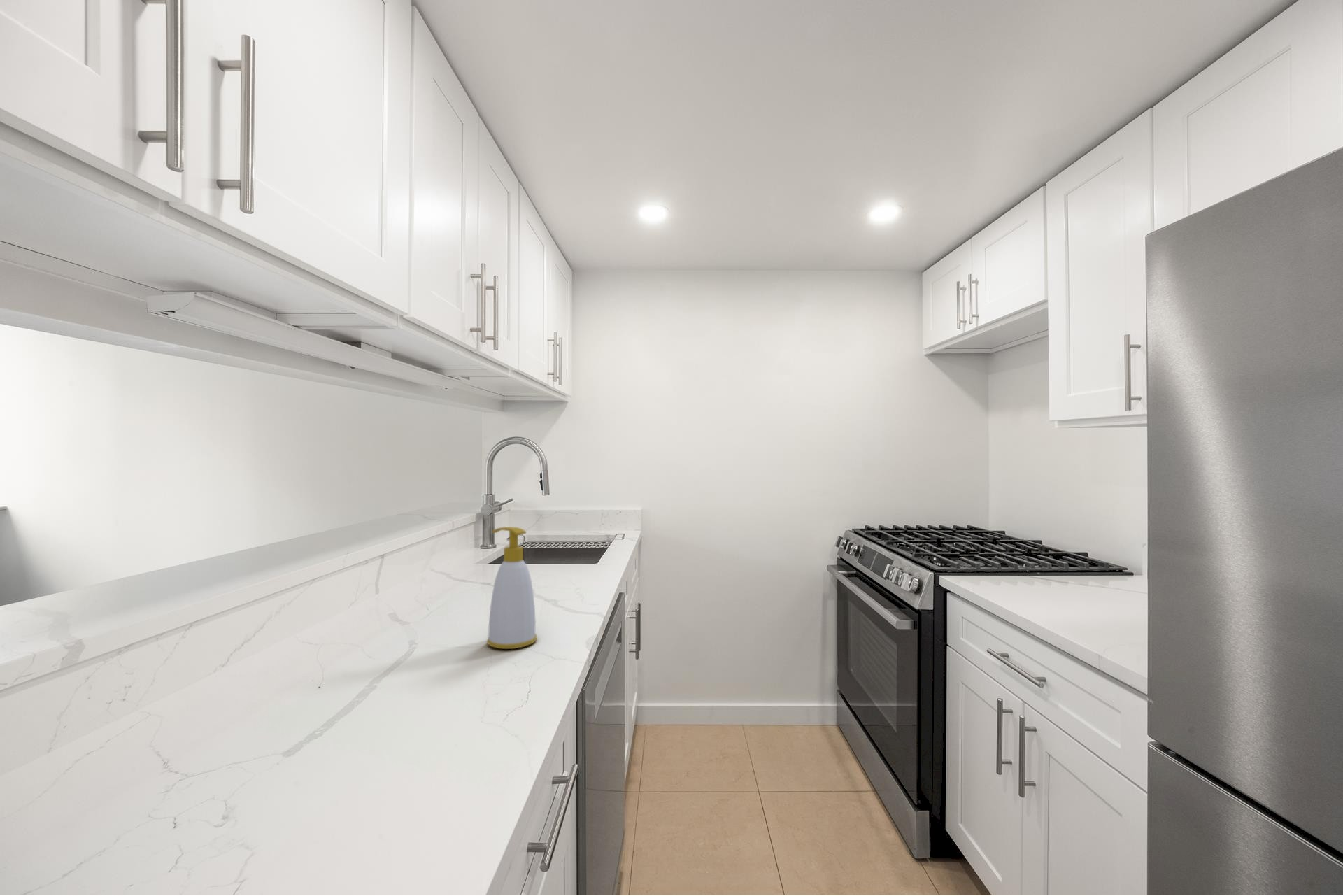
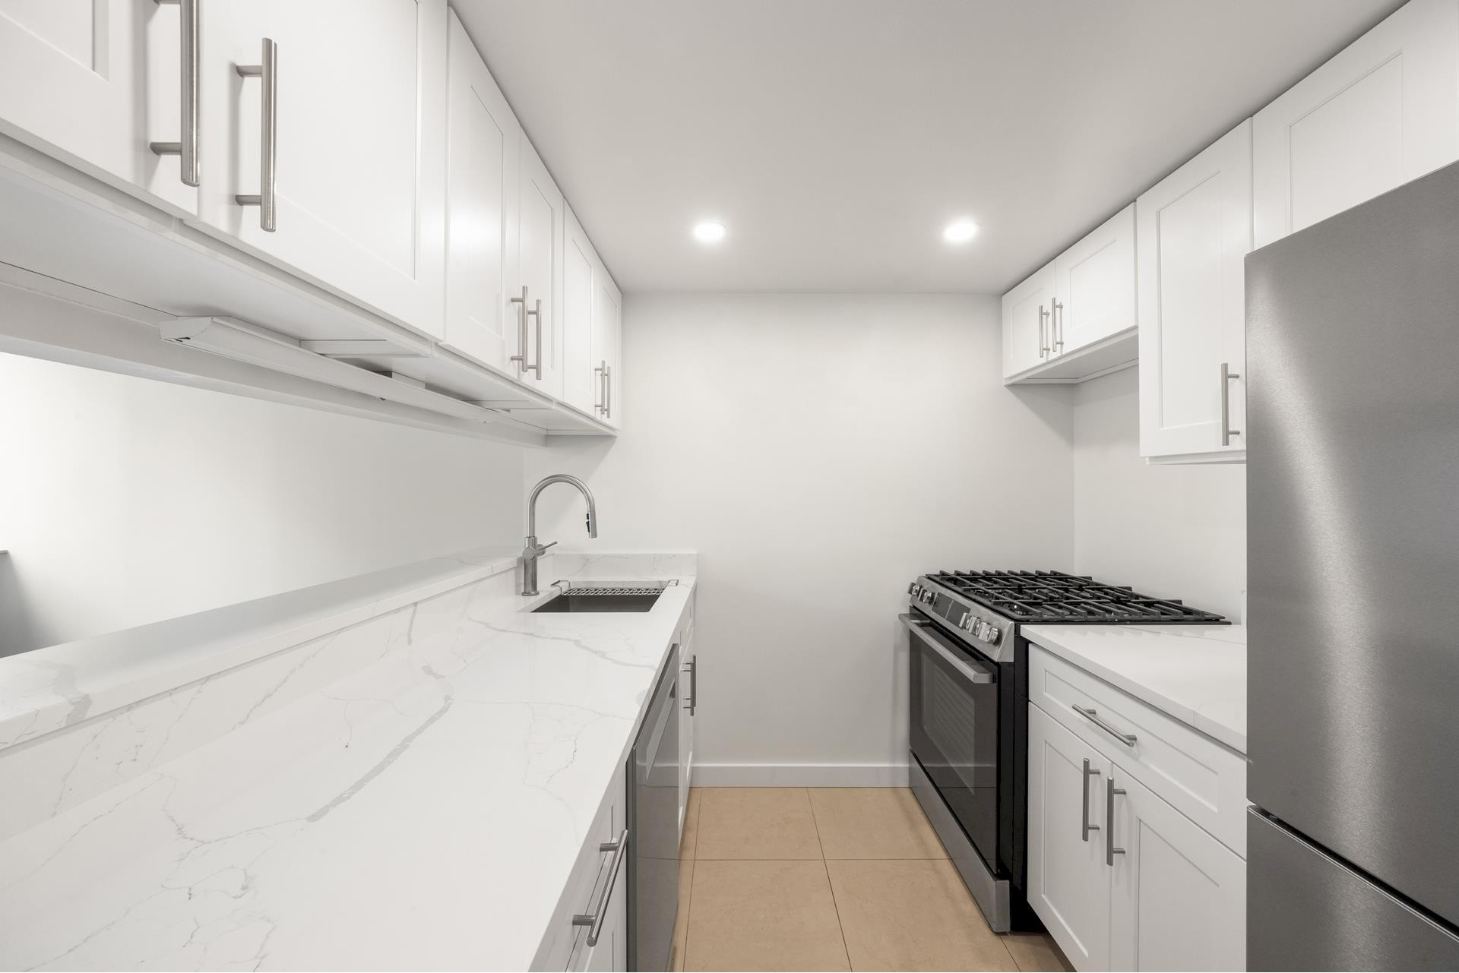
- soap bottle (512, 585)
